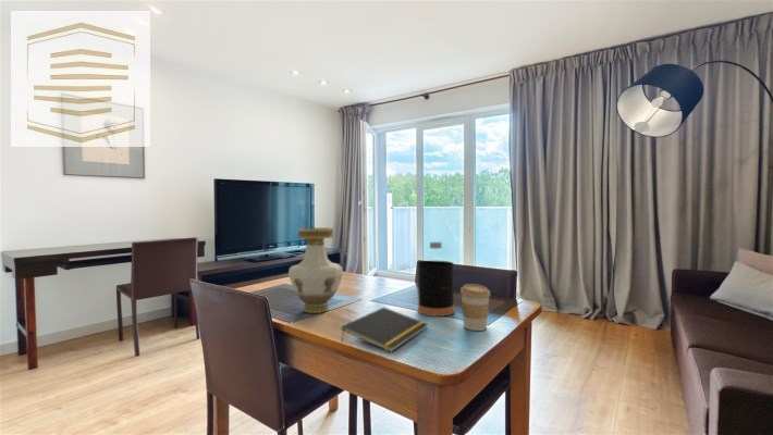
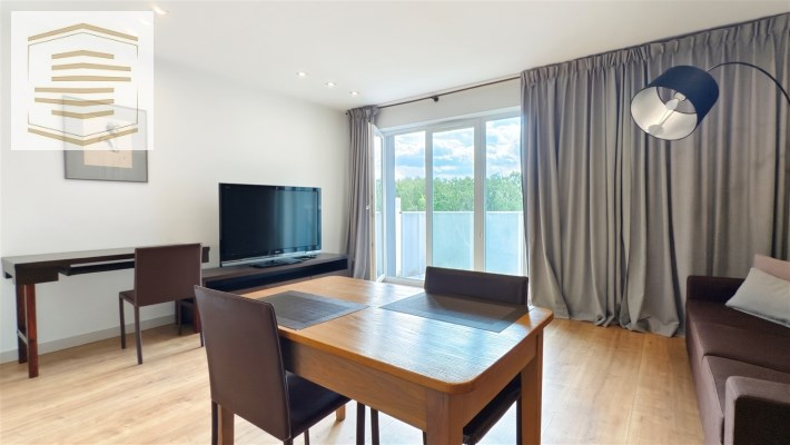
- vase (316, 269)
- notepad (387, 326)
- bottle (435, 276)
- coffee cup (475, 306)
